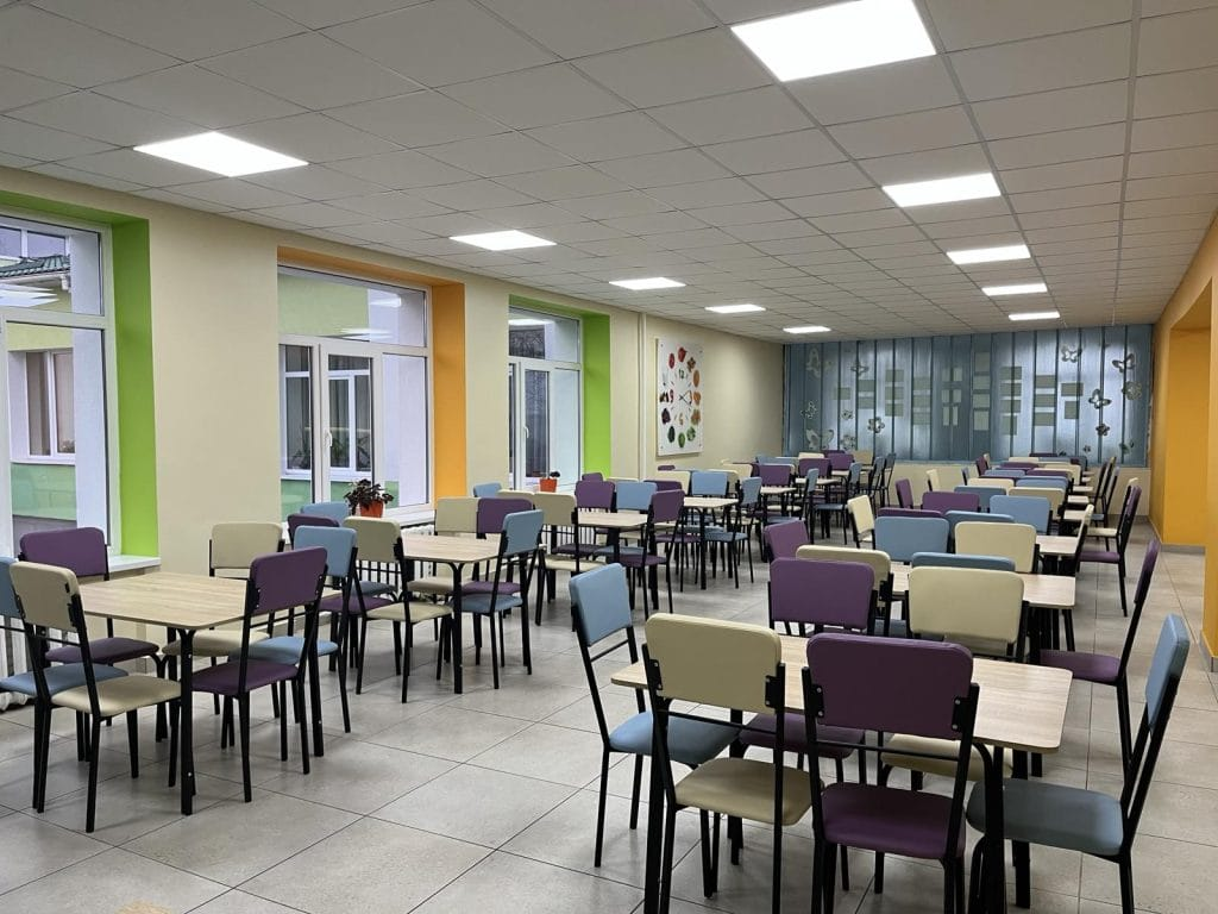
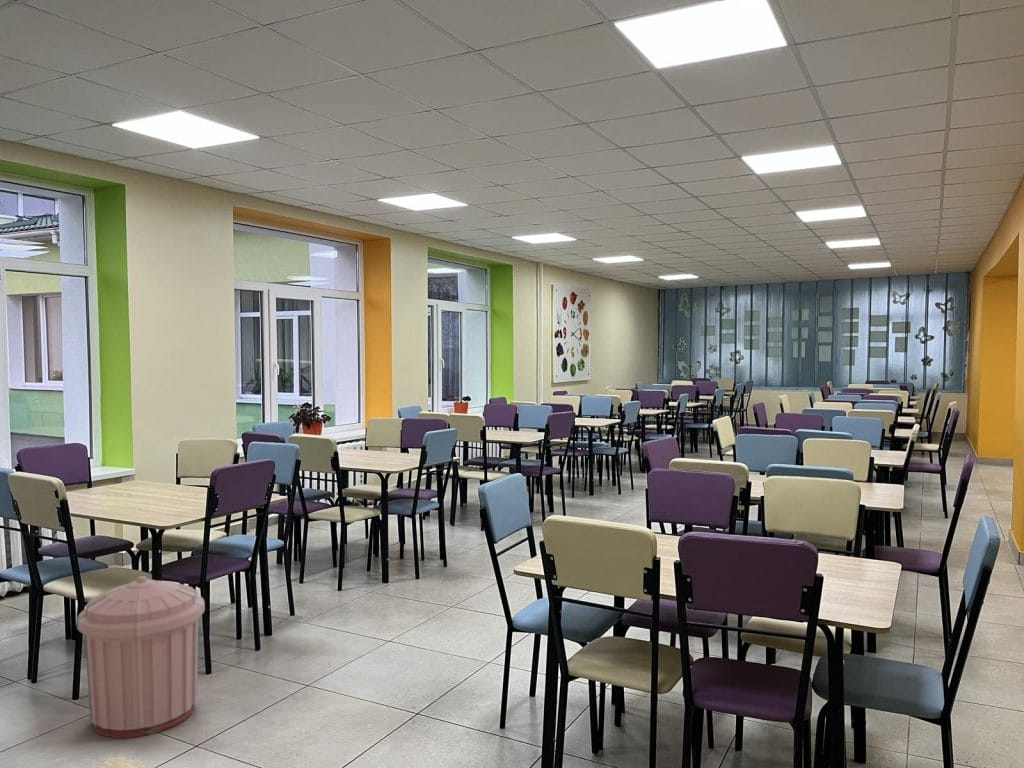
+ trash can (143, 646)
